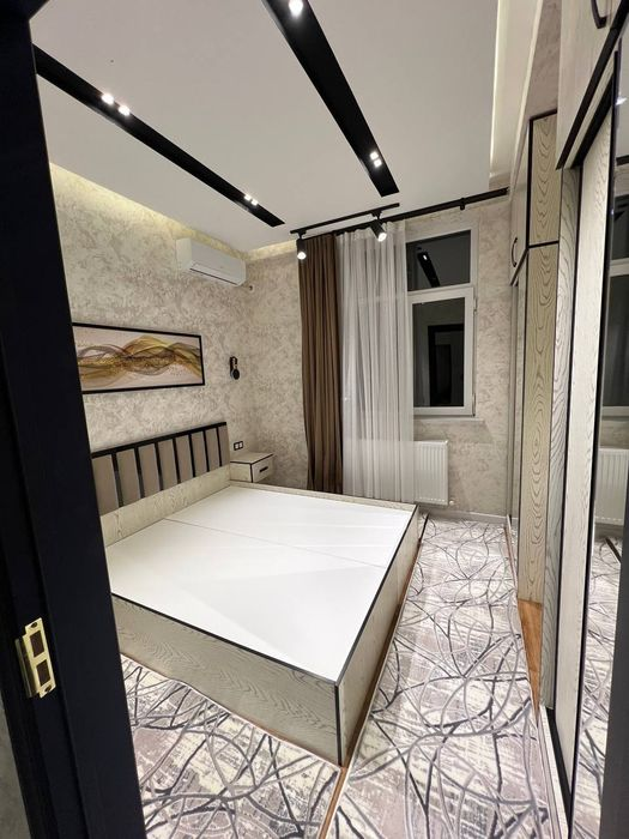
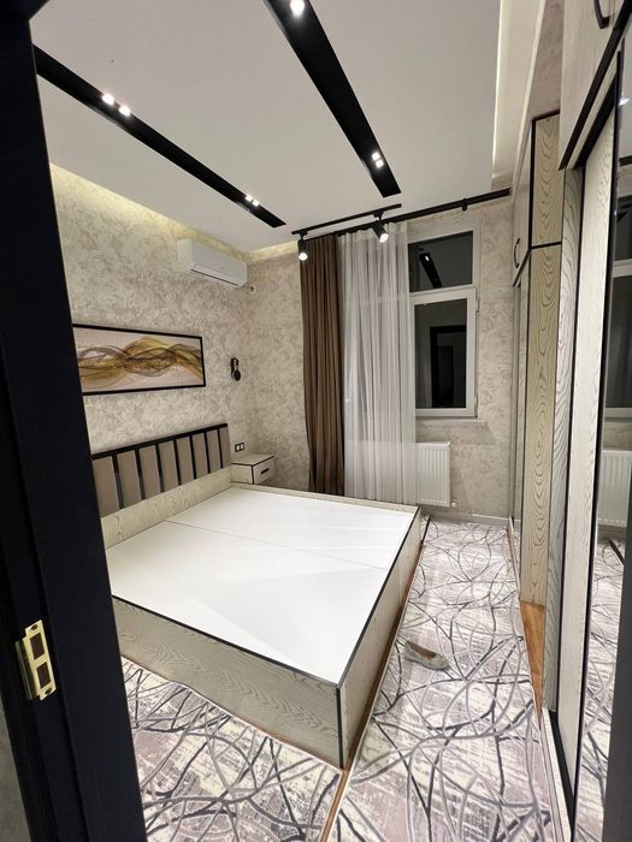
+ shoe (425, 653)
